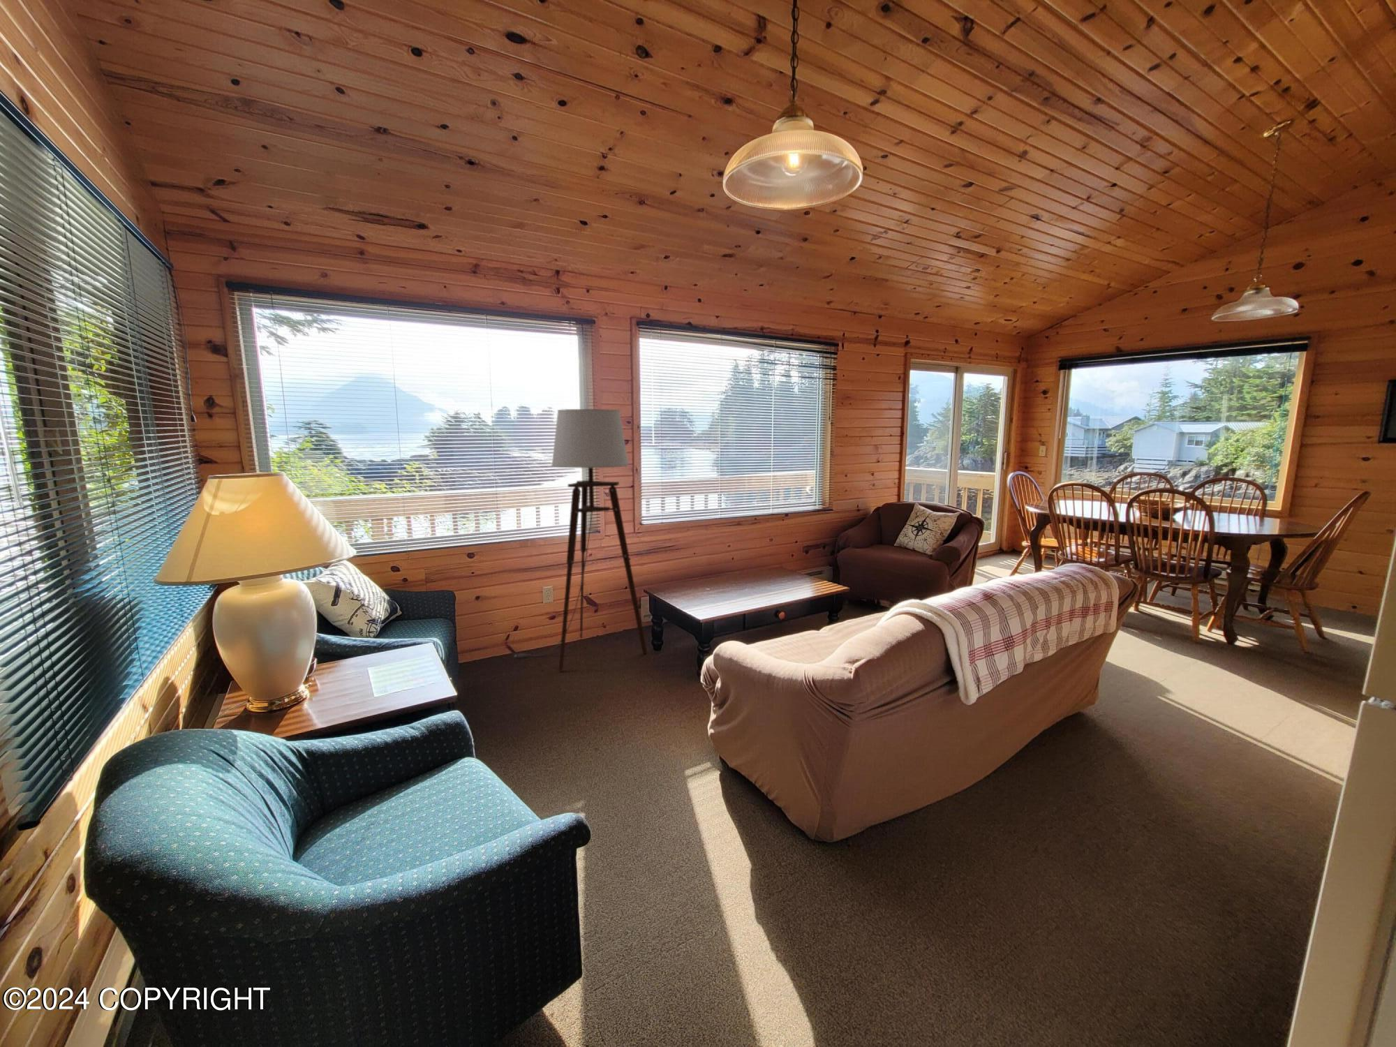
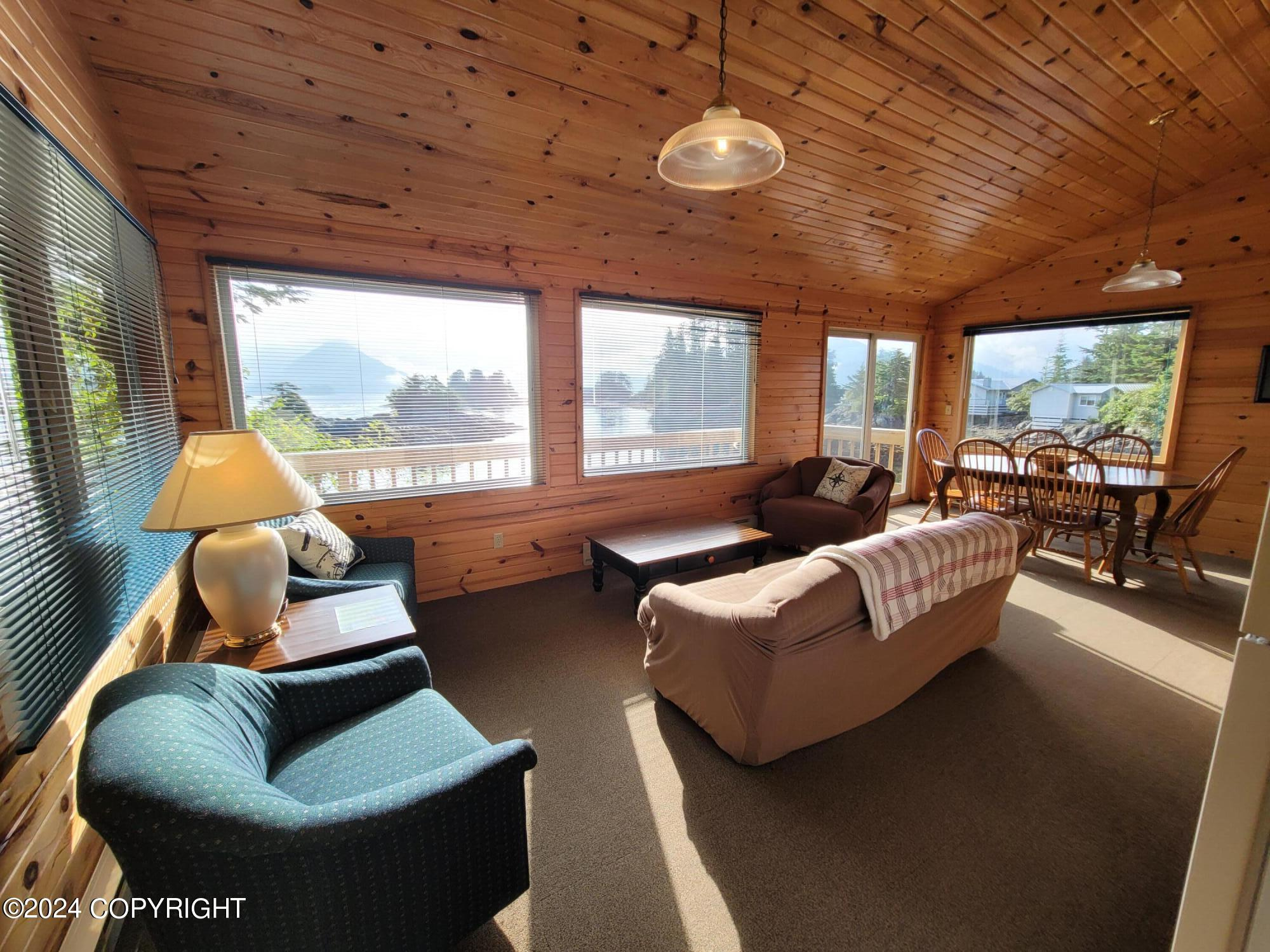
- floor lamp (575, 536)
